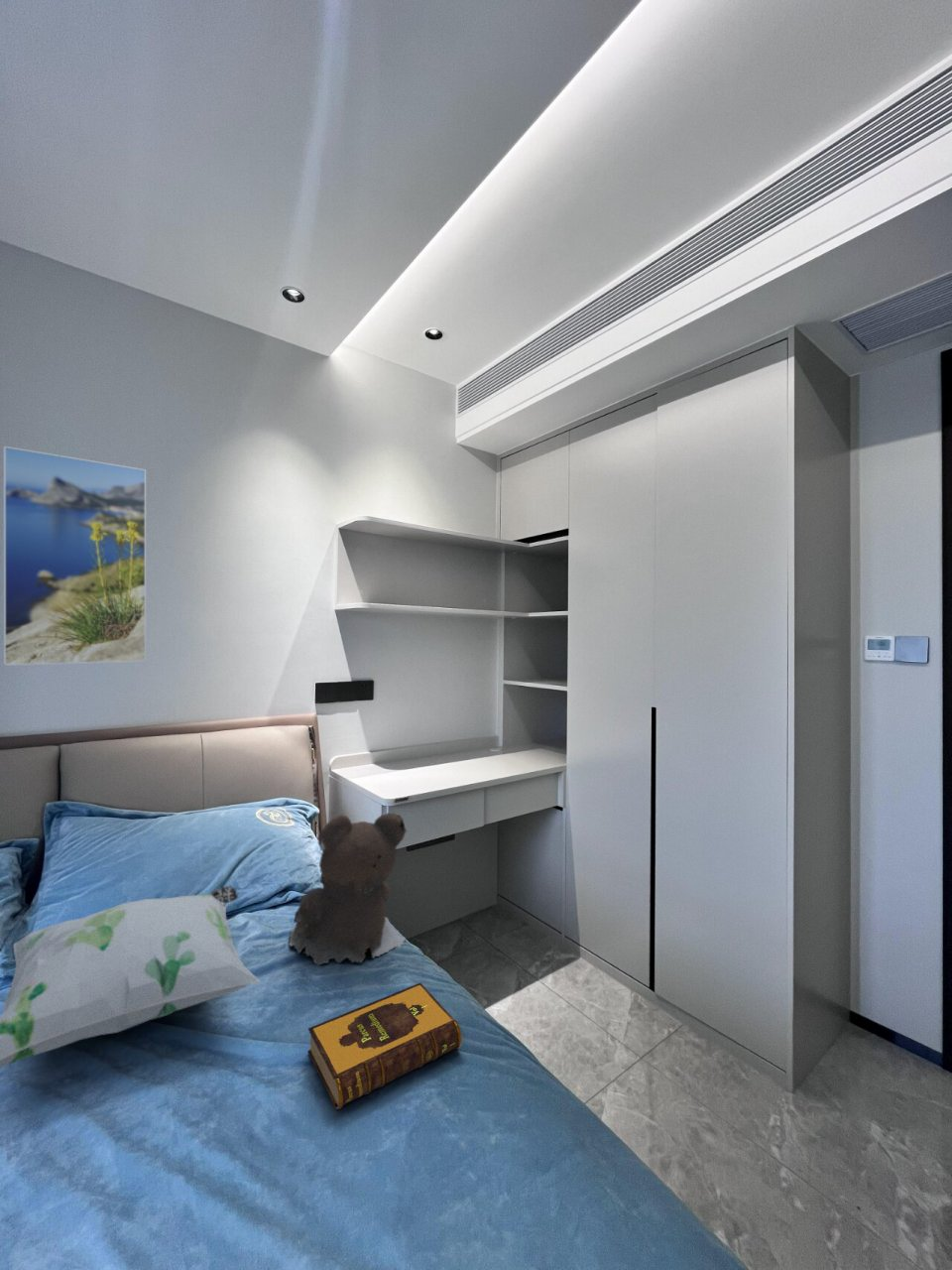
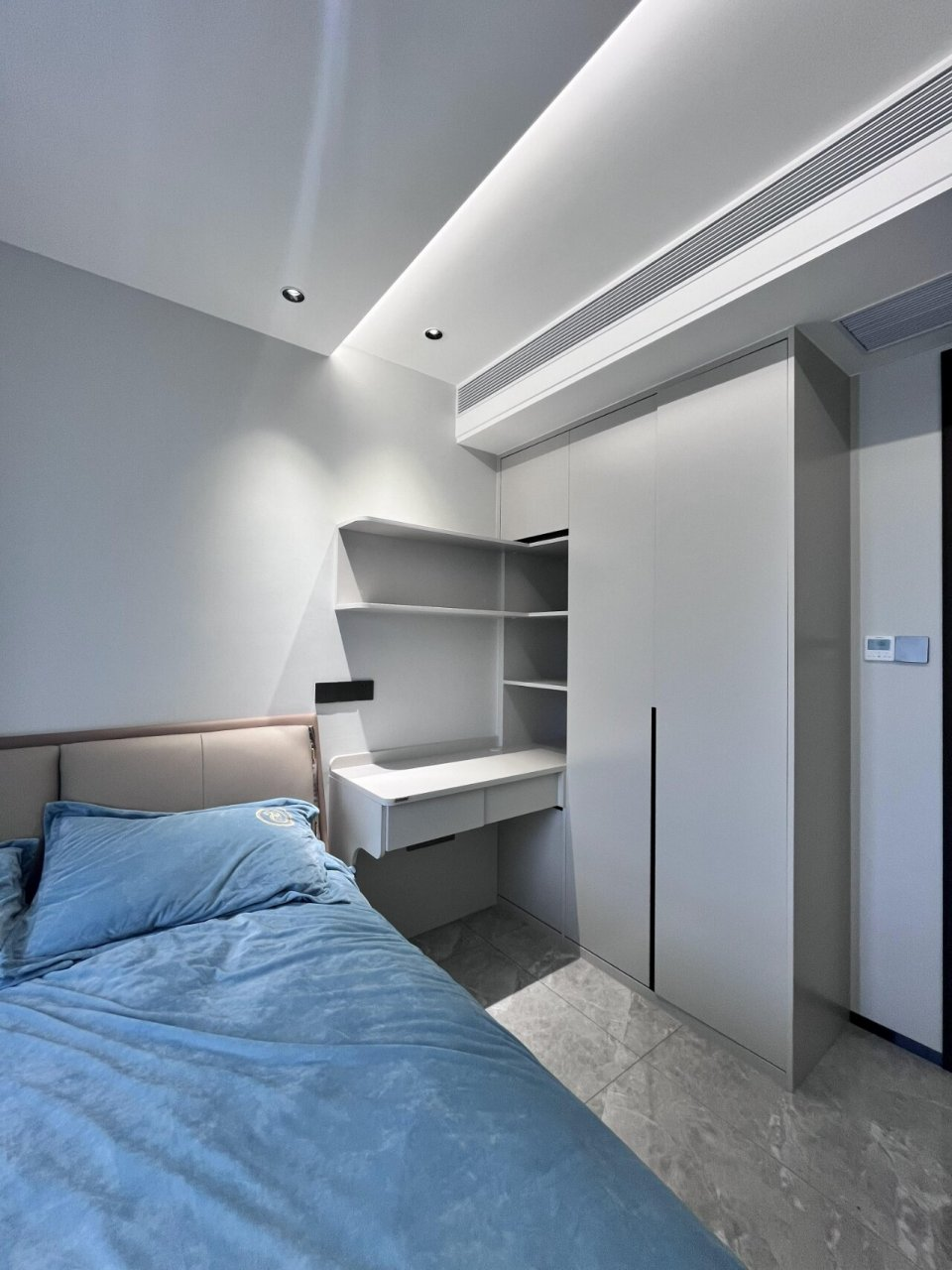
- teddy bear (346, 872)
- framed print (79, 561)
- hardback book (385, 1040)
- decorative pillow (132, 956)
